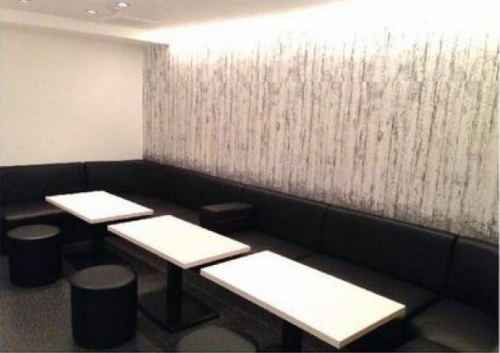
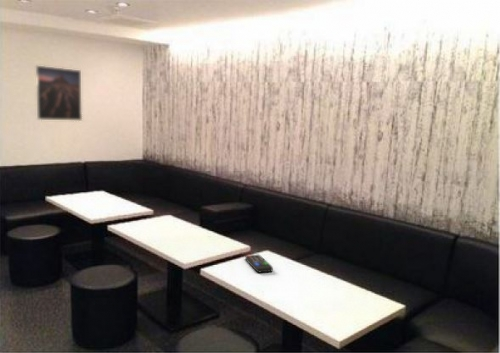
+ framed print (59, 94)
+ remote control (258, 262)
